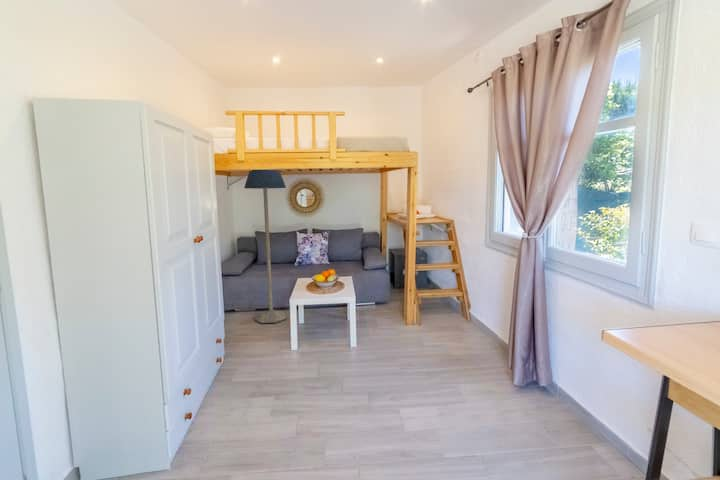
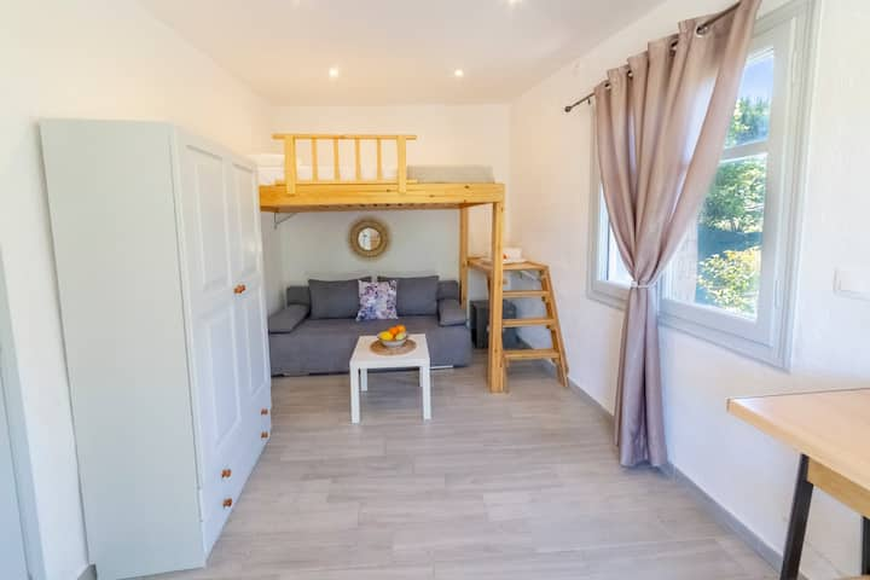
- floor lamp (267, 238)
